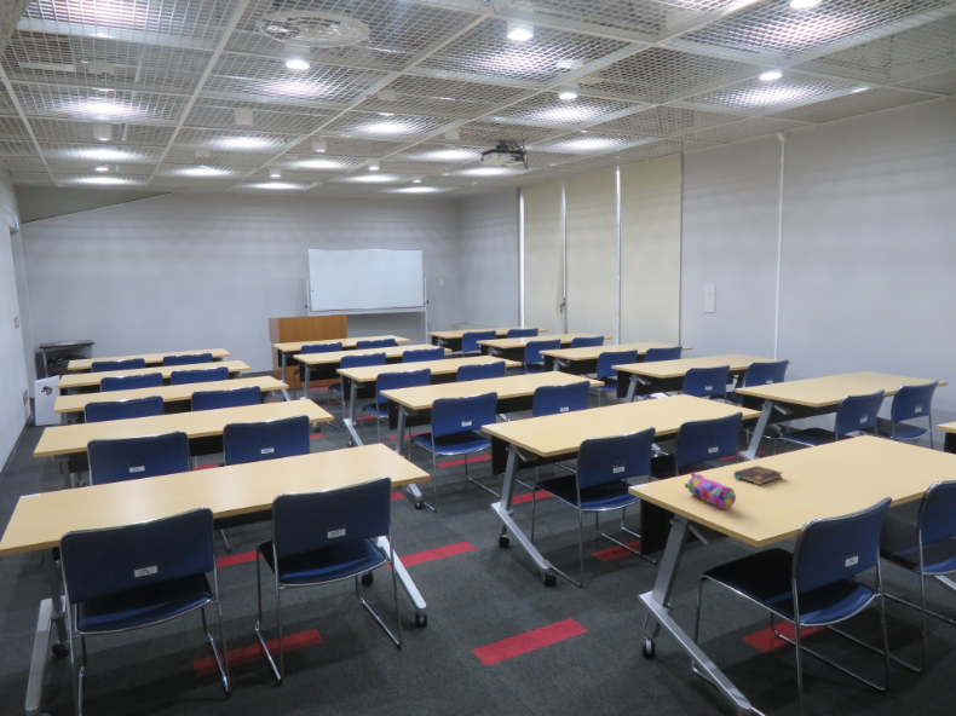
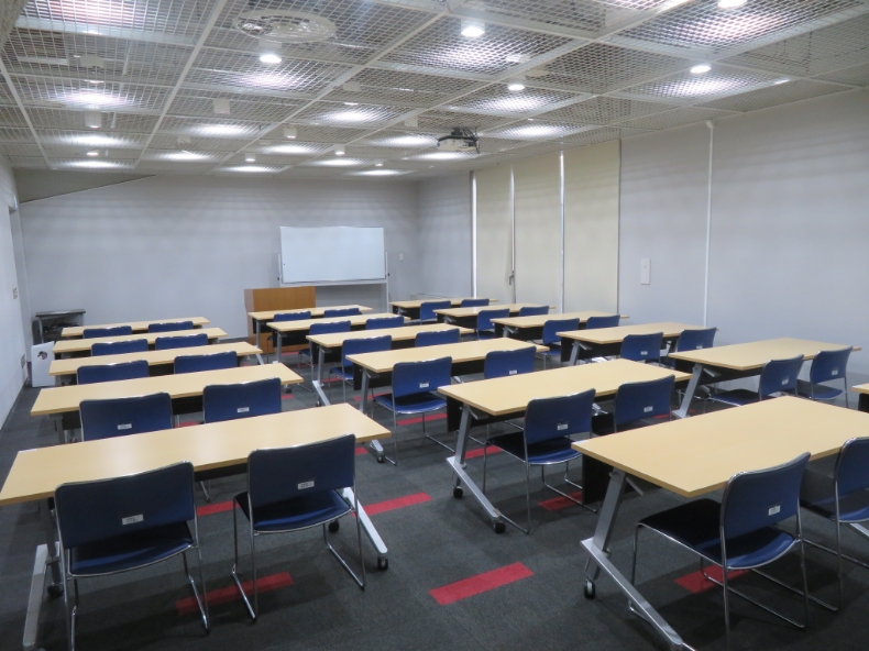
- book (758, 474)
- pencil case (709, 490)
